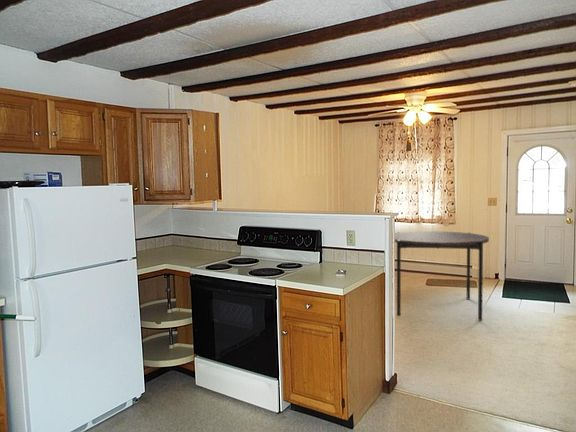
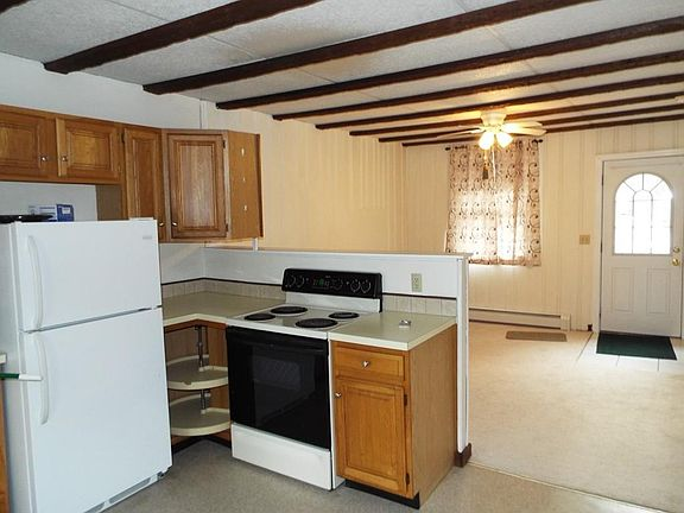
- dining table (437, 248)
